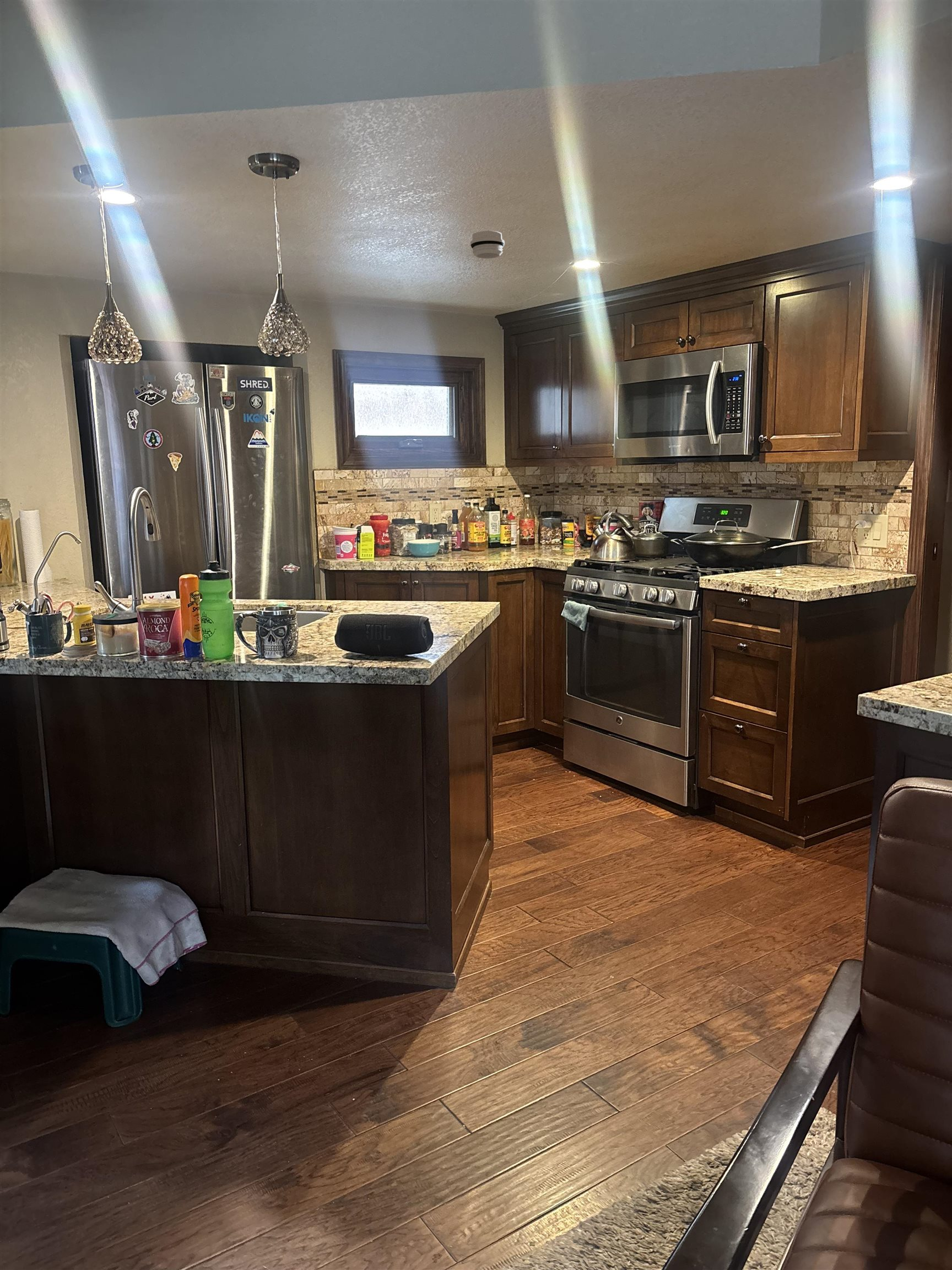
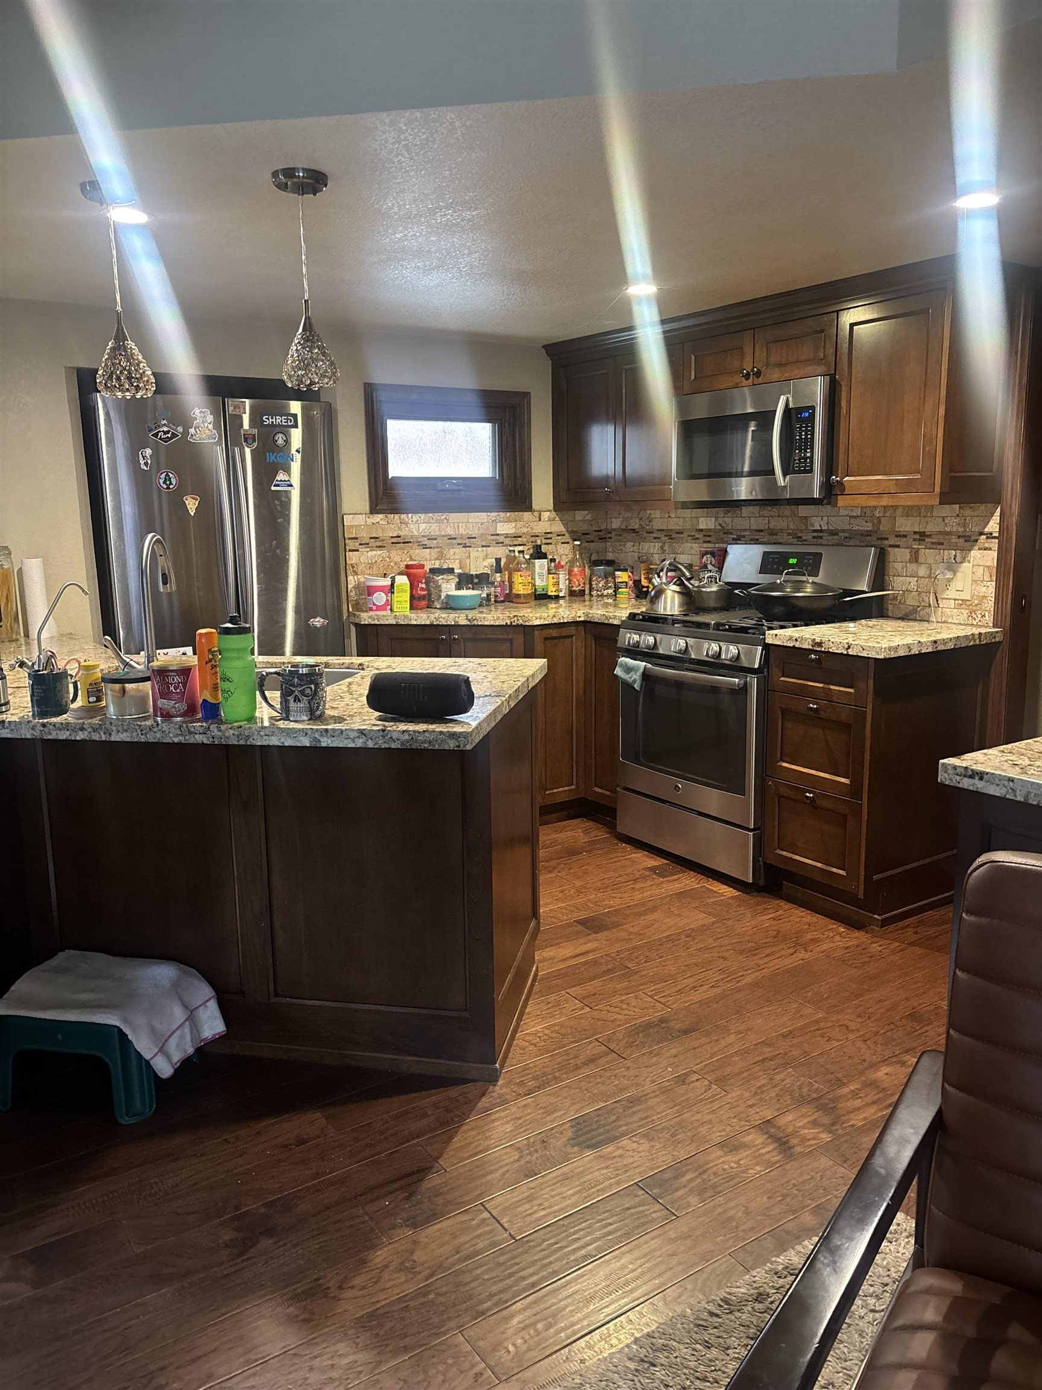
- smoke detector (487, 245)
